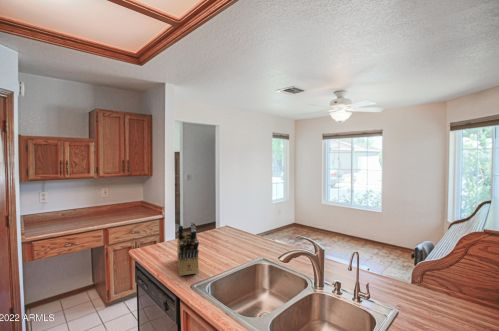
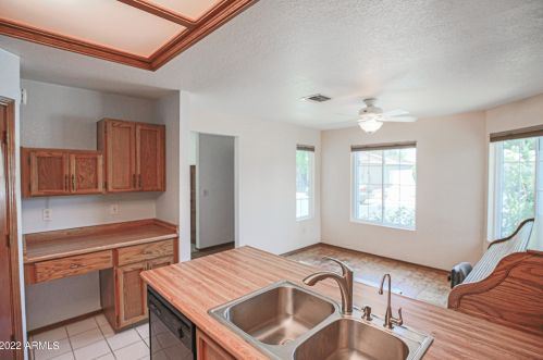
- knife block (187, 243)
